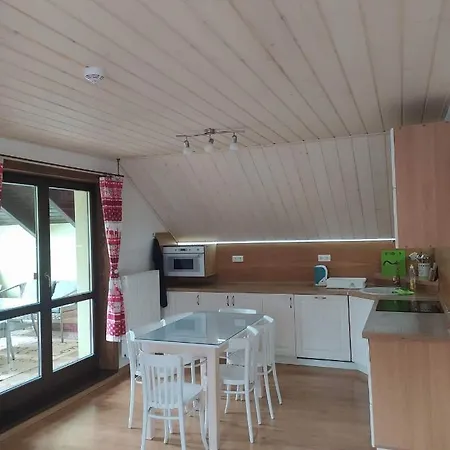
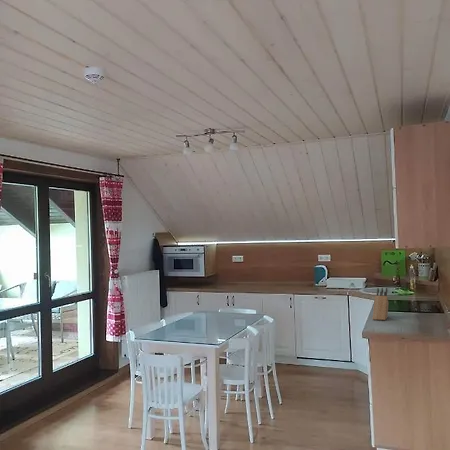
+ knife block (380, 303)
